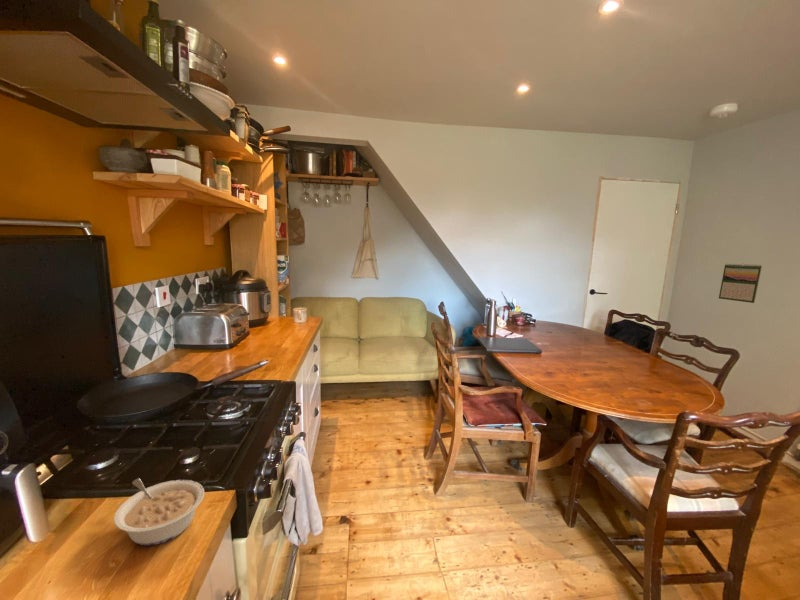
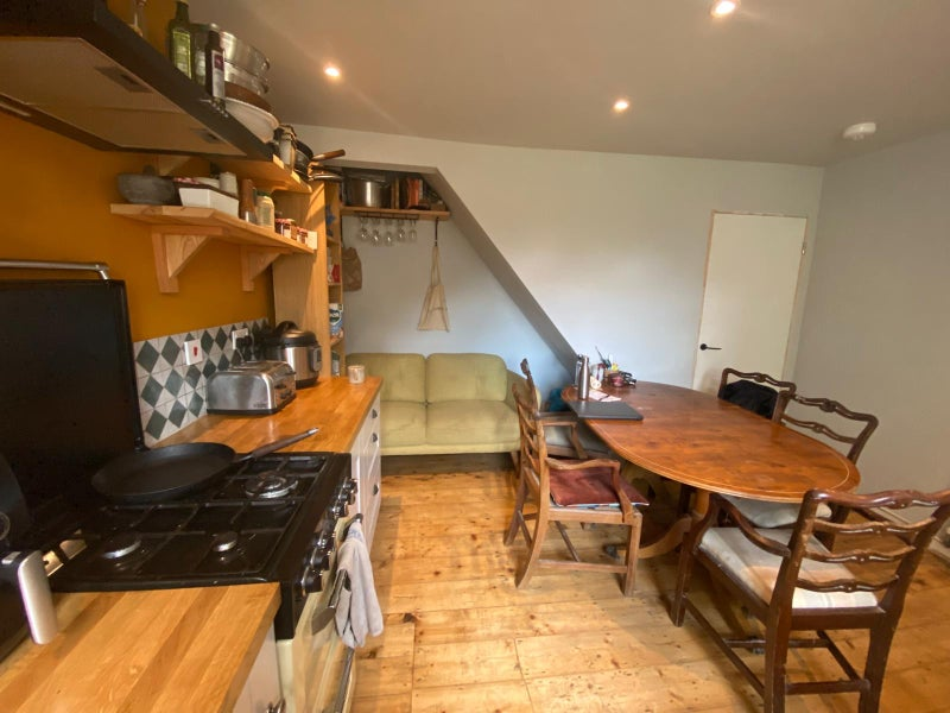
- calendar (739, 282)
- legume (159, 512)
